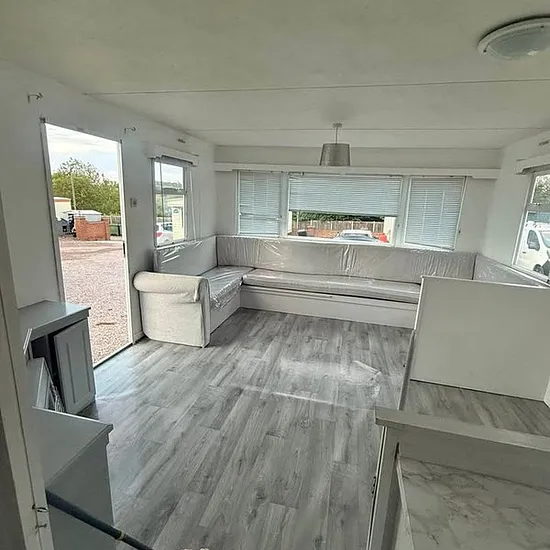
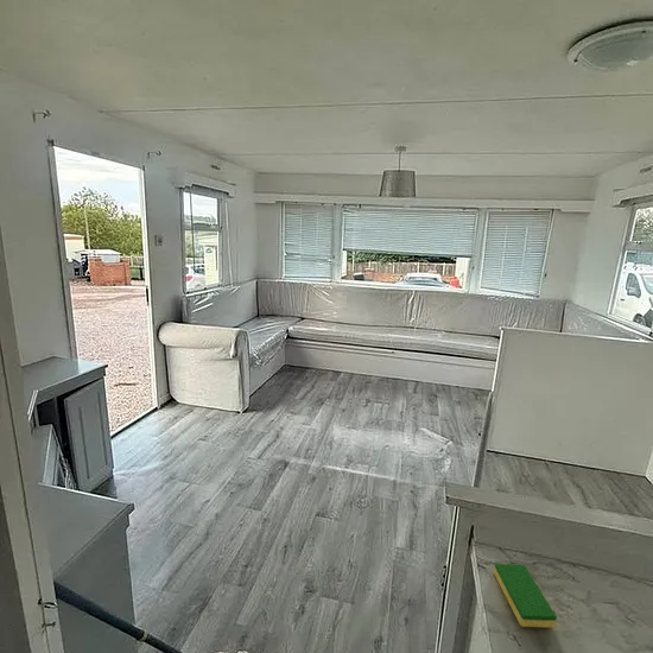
+ dish sponge (522, 592)
